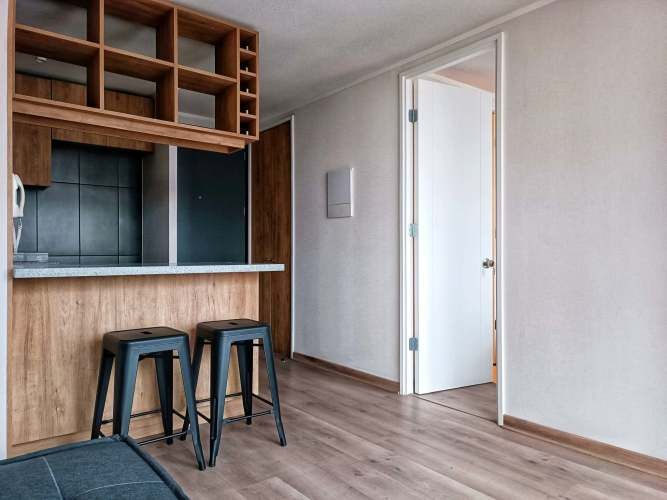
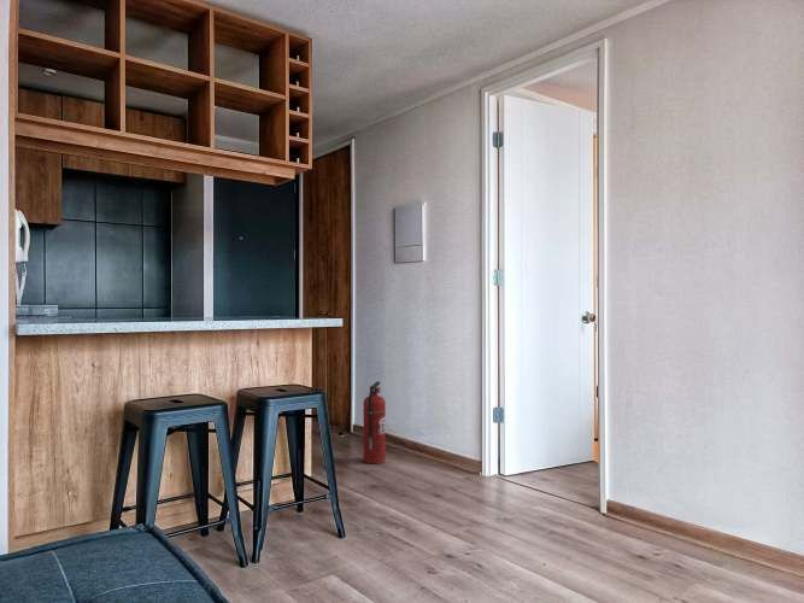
+ fire extinguisher (374, 422)
